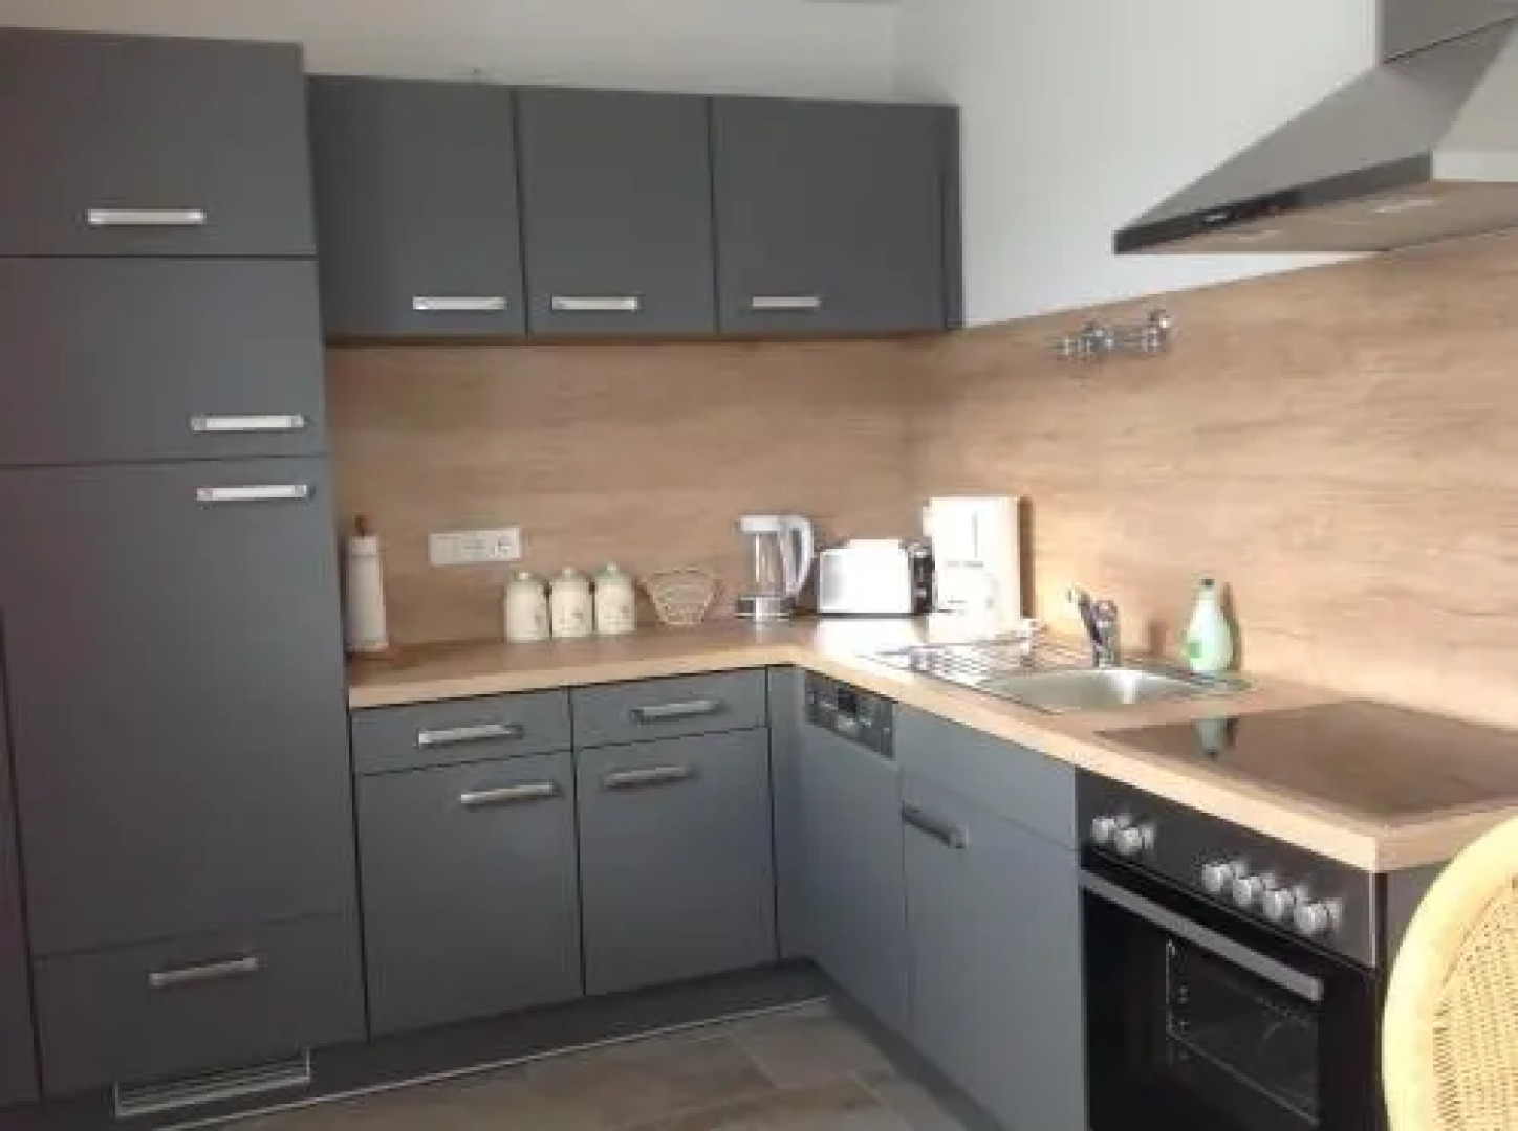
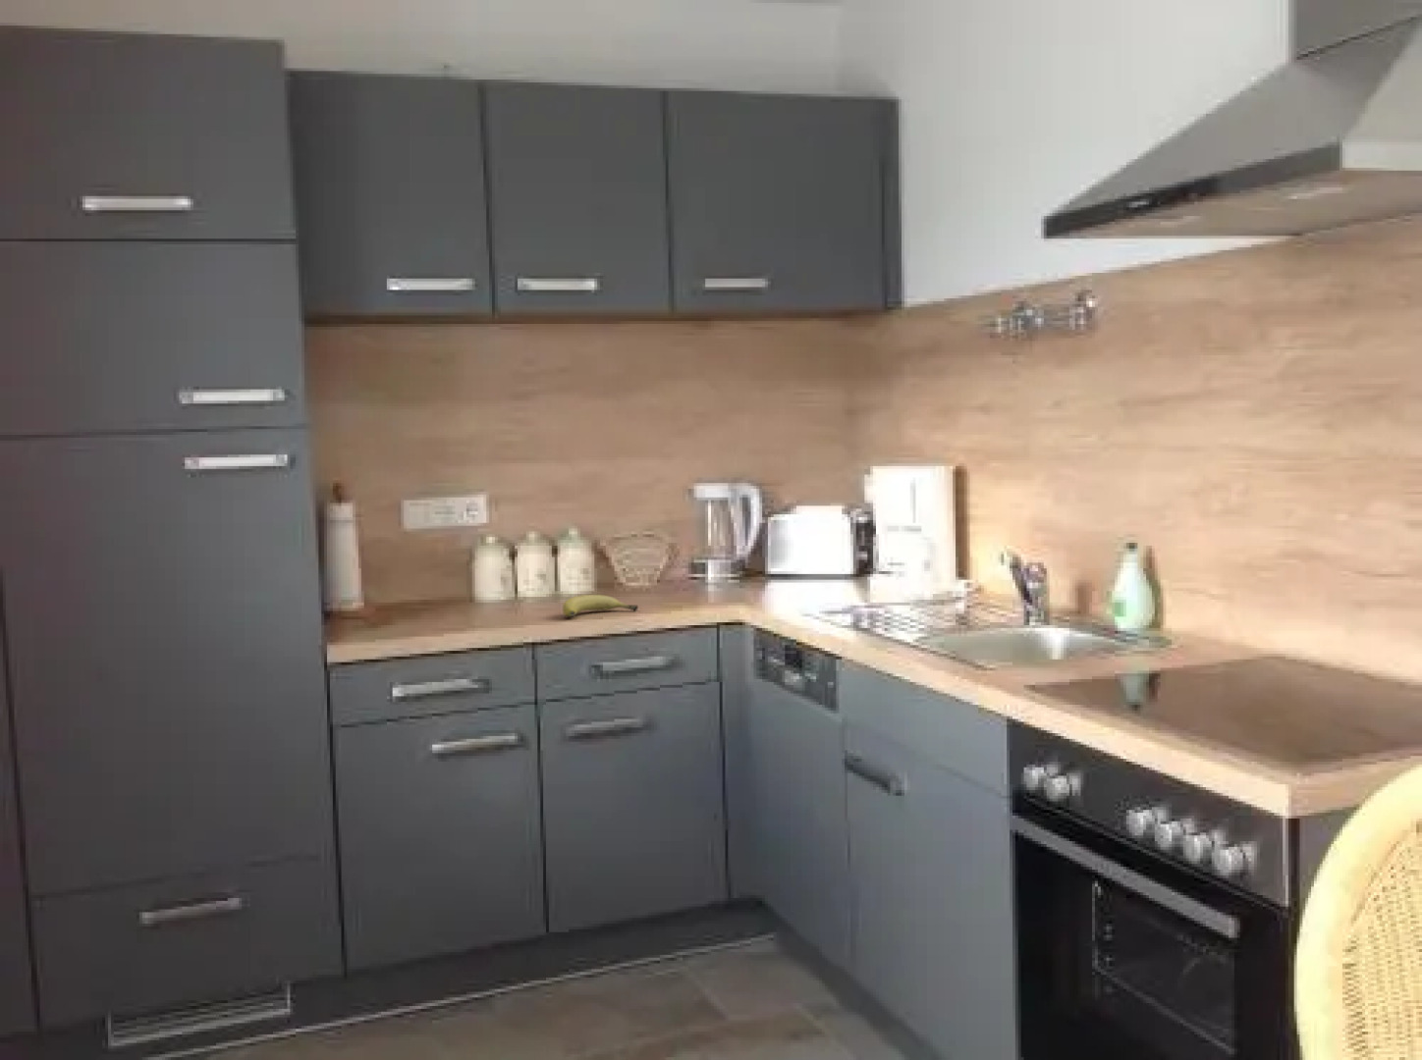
+ fruit (595, 603)
